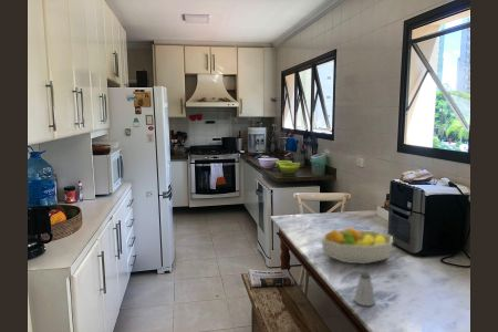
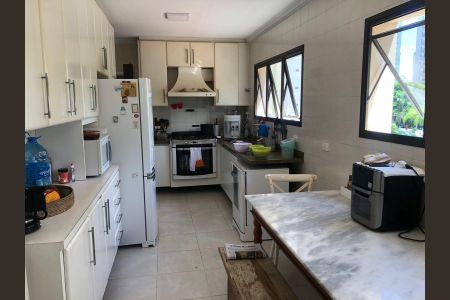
- saltshaker (364, 288)
- fruit bowl (356, 242)
